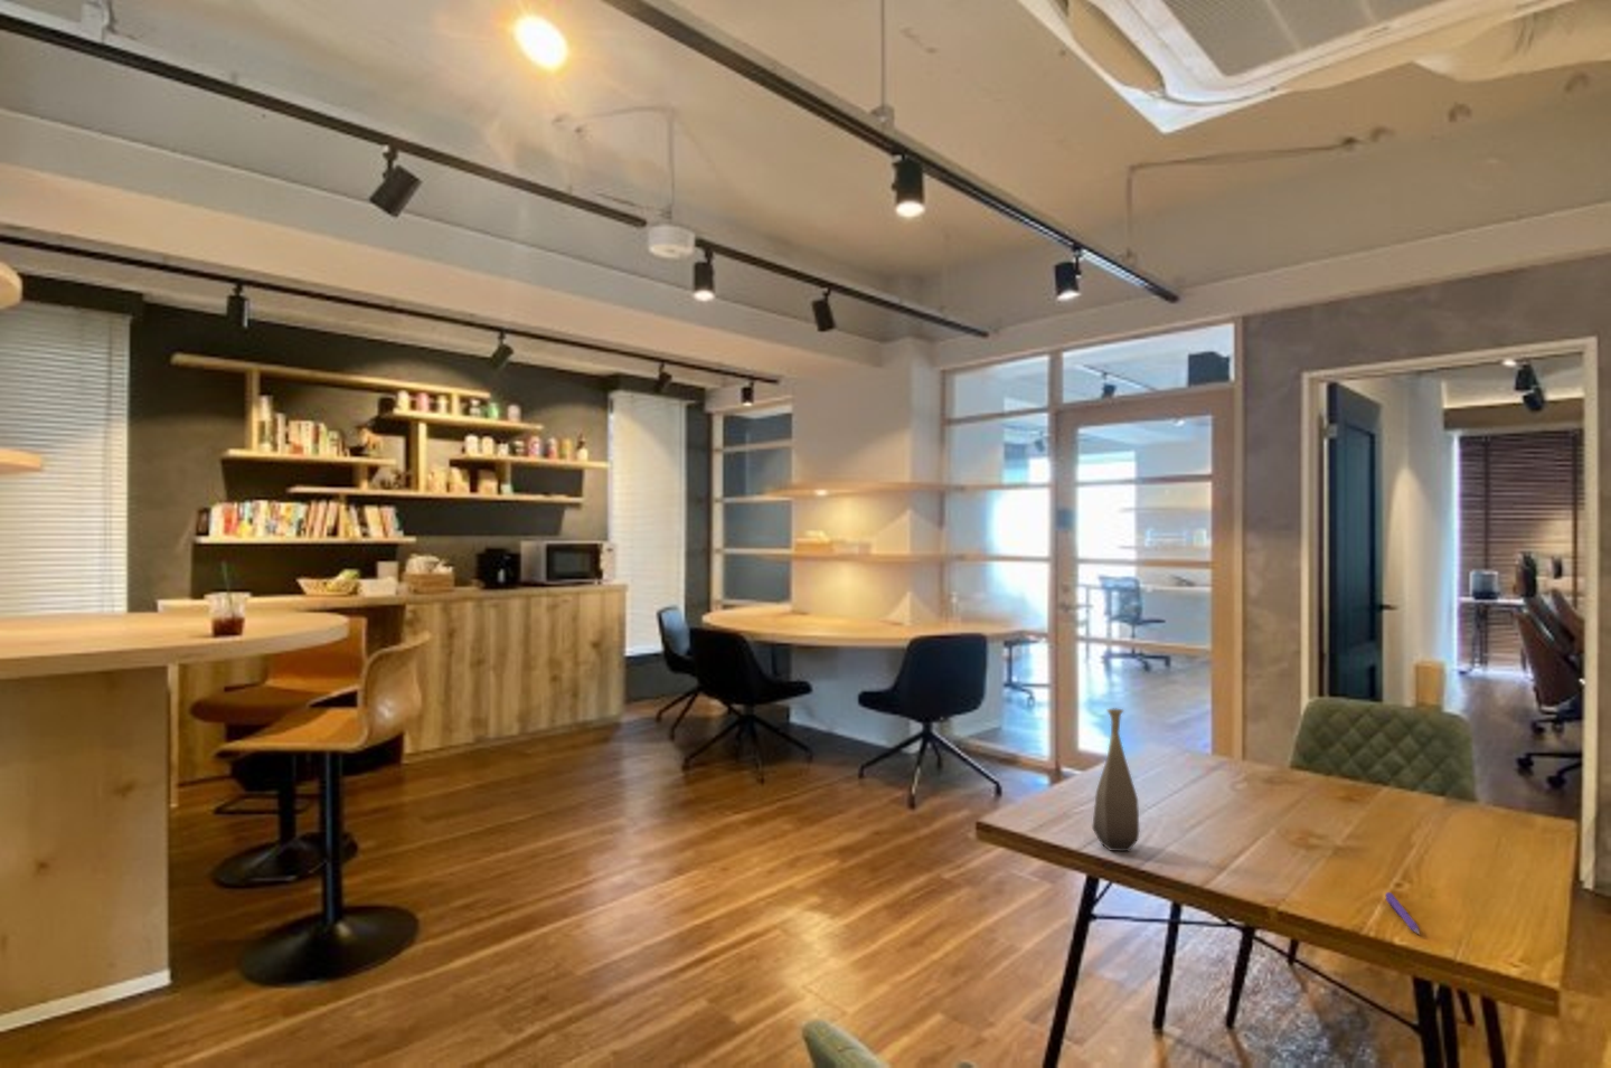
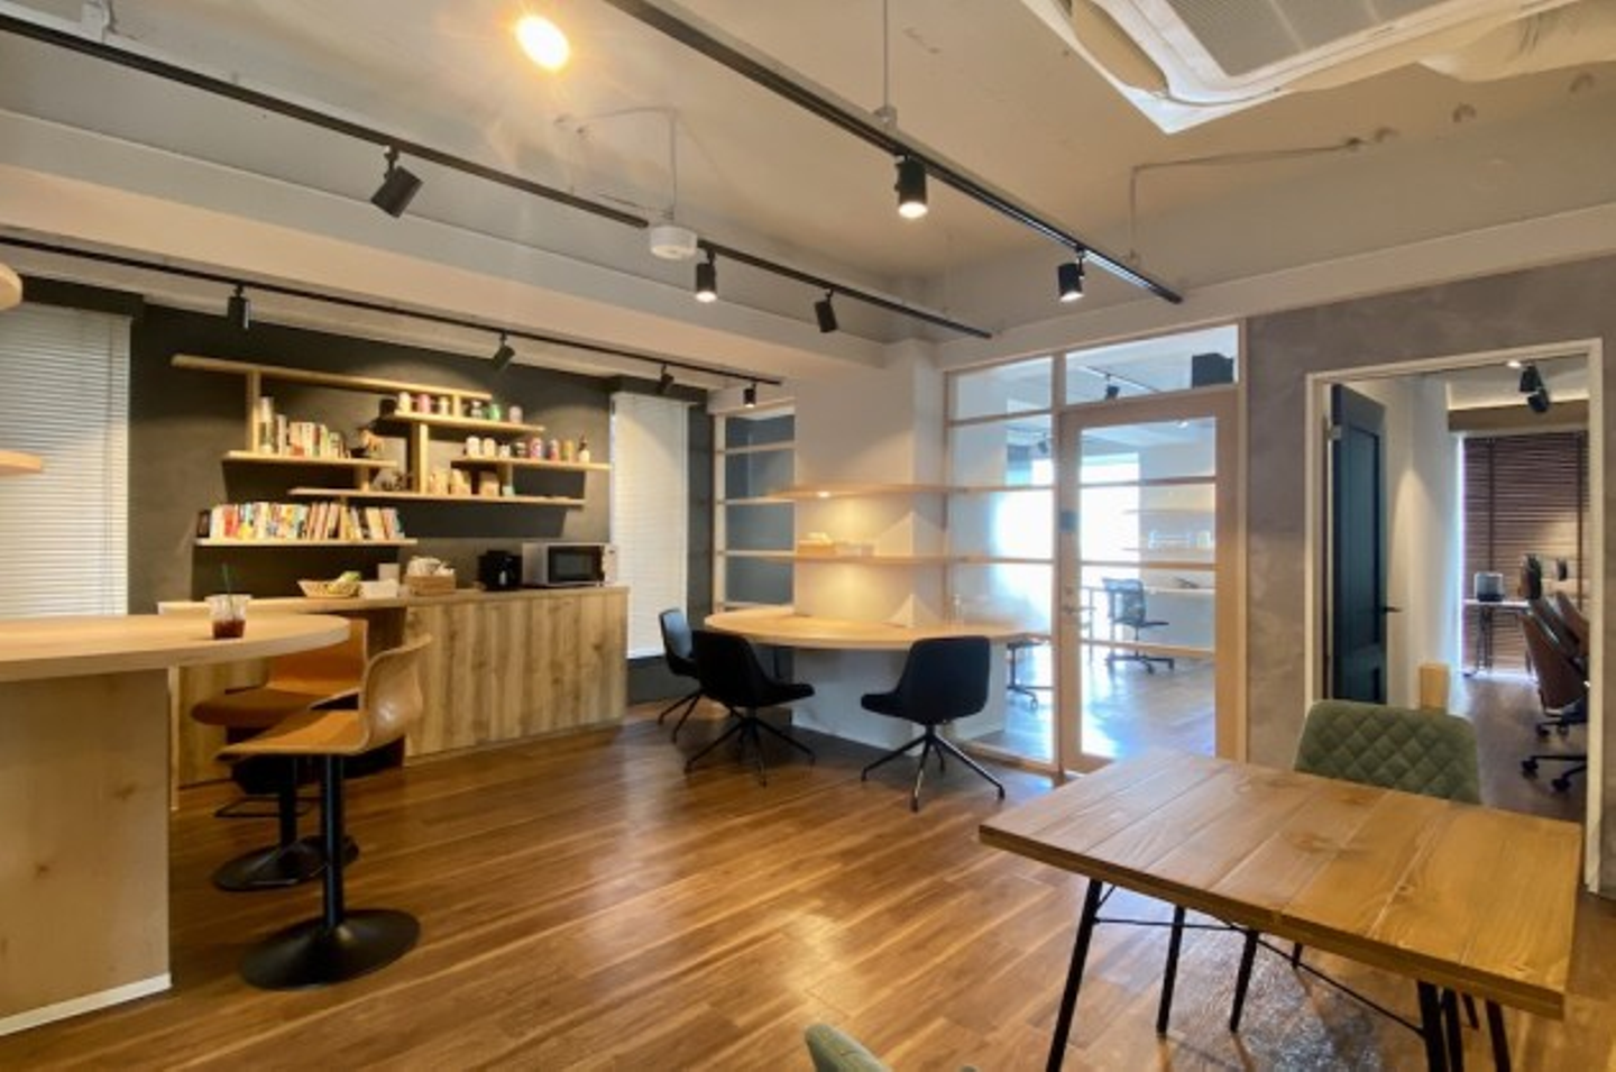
- bottle (1116, 778)
- pen (1402, 913)
